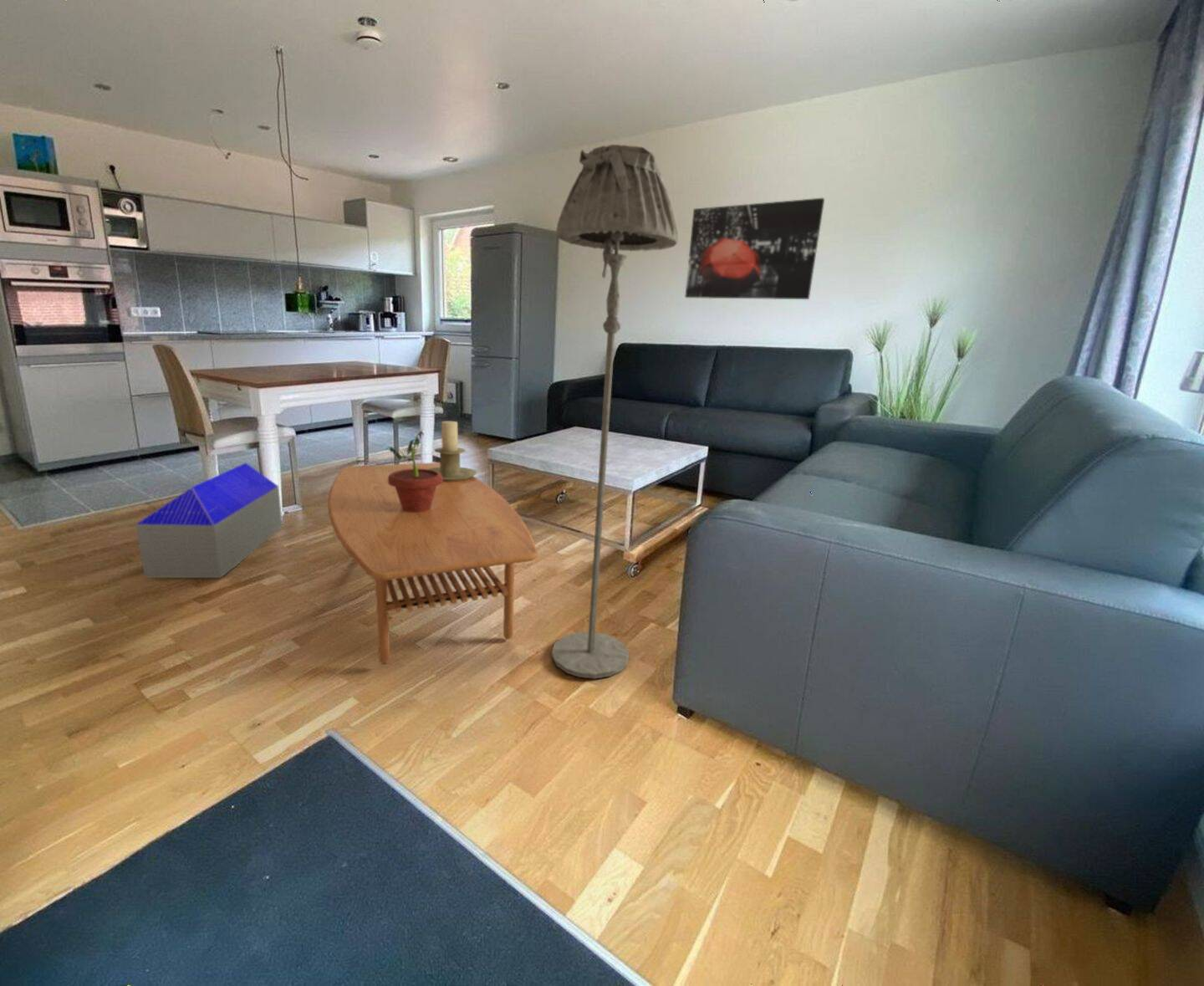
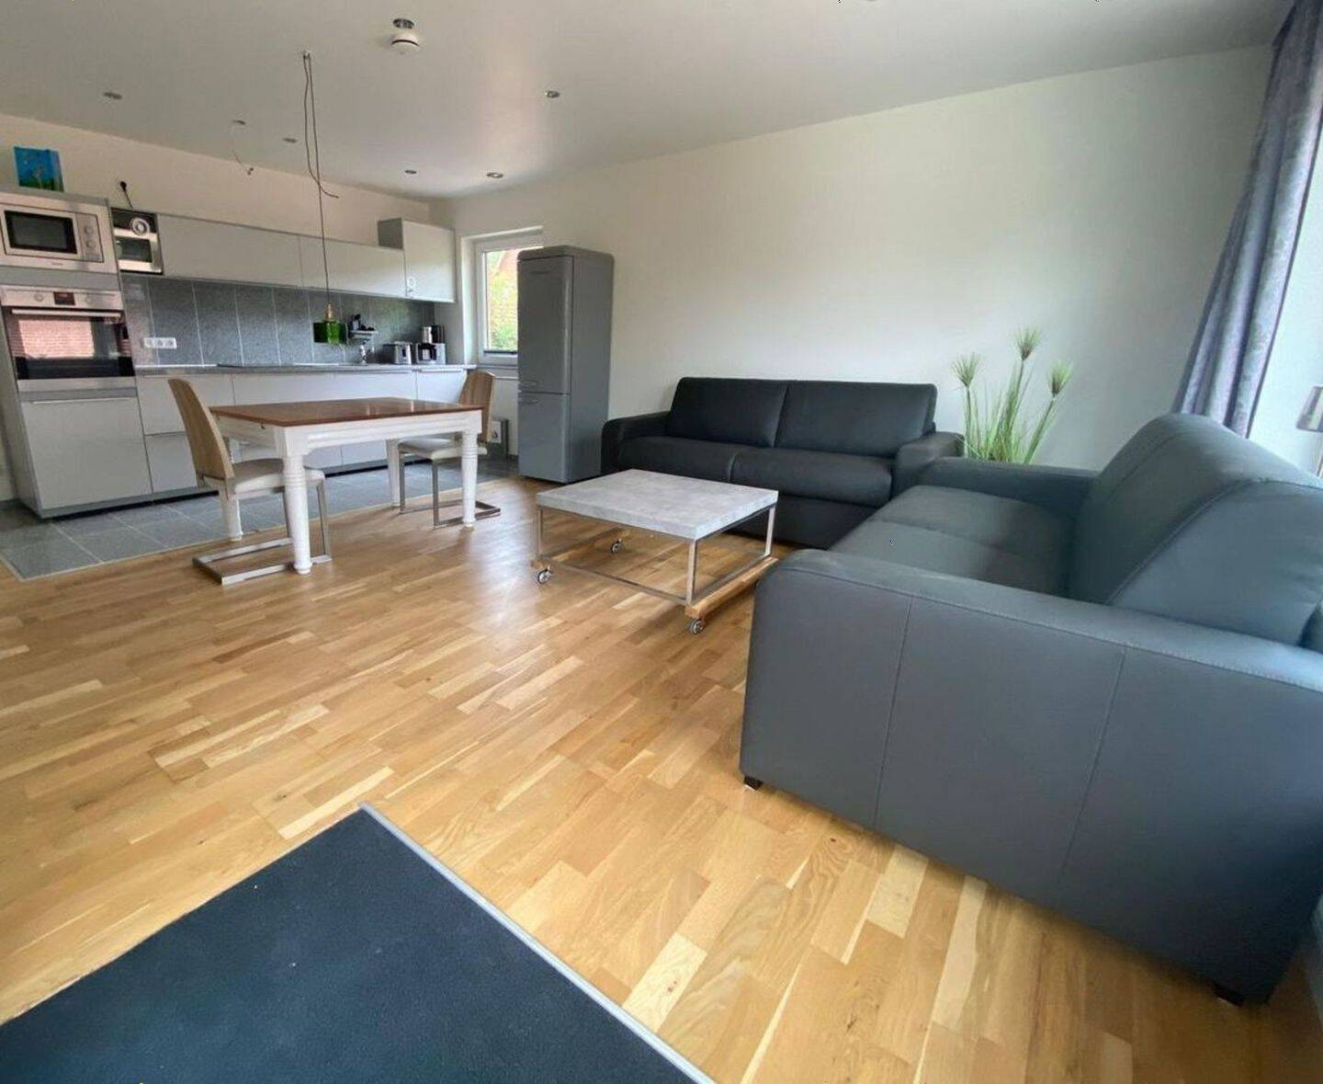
- architectural model (217, 514)
- potted plant (414, 468)
- candle holder (450, 448)
- floor lamp (604, 435)
- coffee table (422, 547)
- wall art (748, 252)
